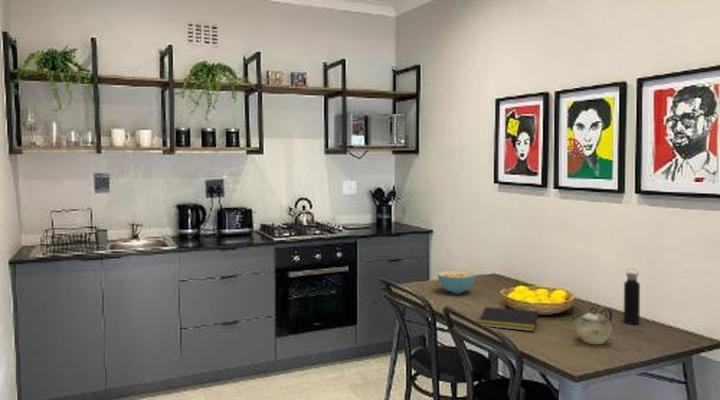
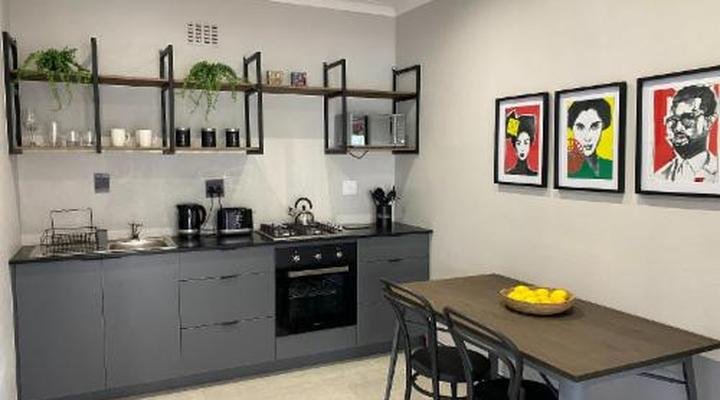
- notepad (508, 318)
- teapot (591, 324)
- cereal bowl (456, 283)
- water bottle (631, 295)
